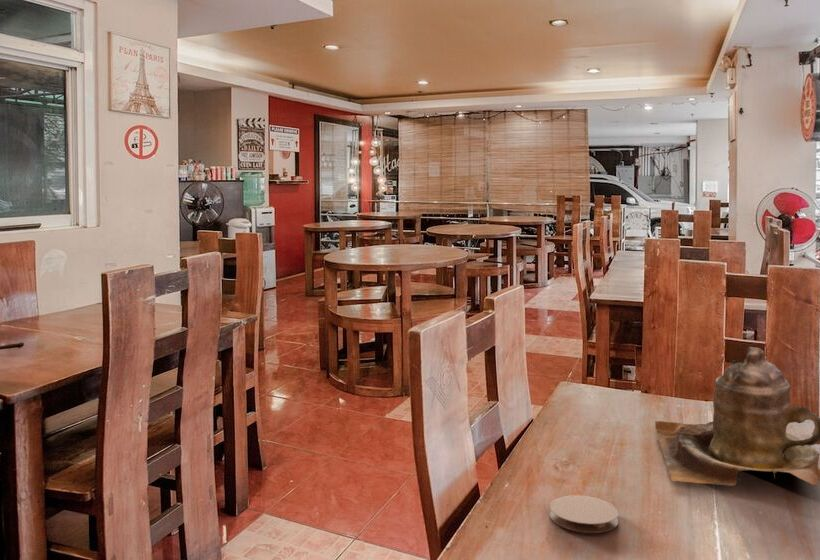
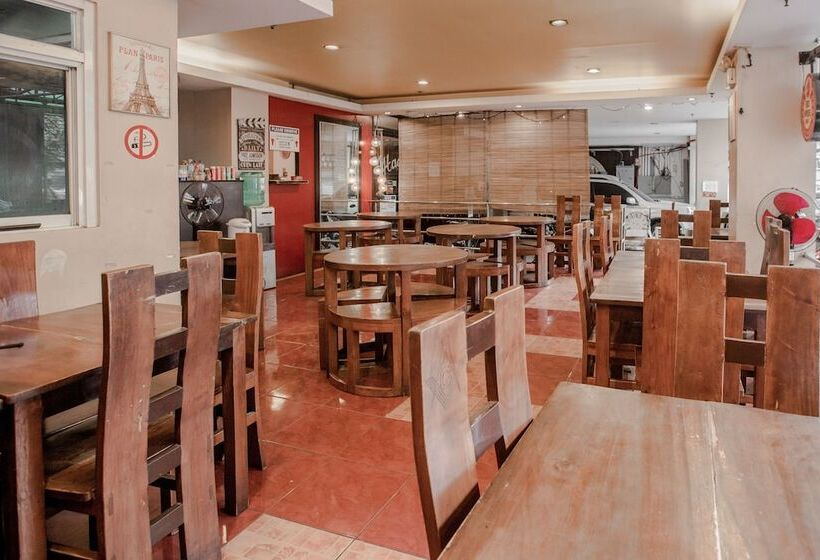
- teapot (737, 403)
- coaster (583, 513)
